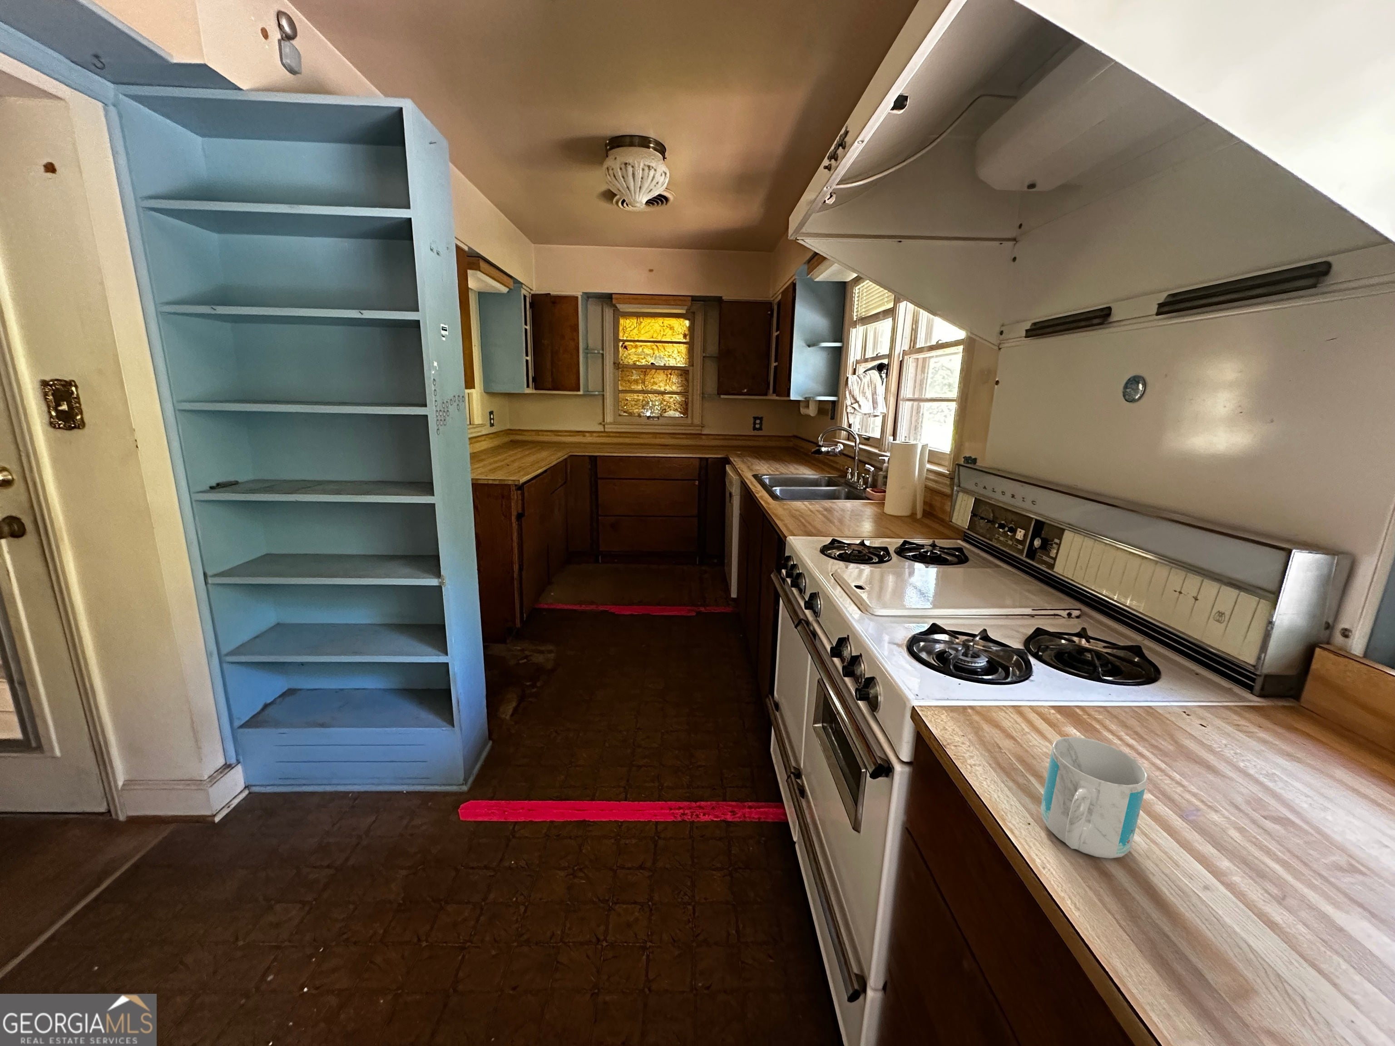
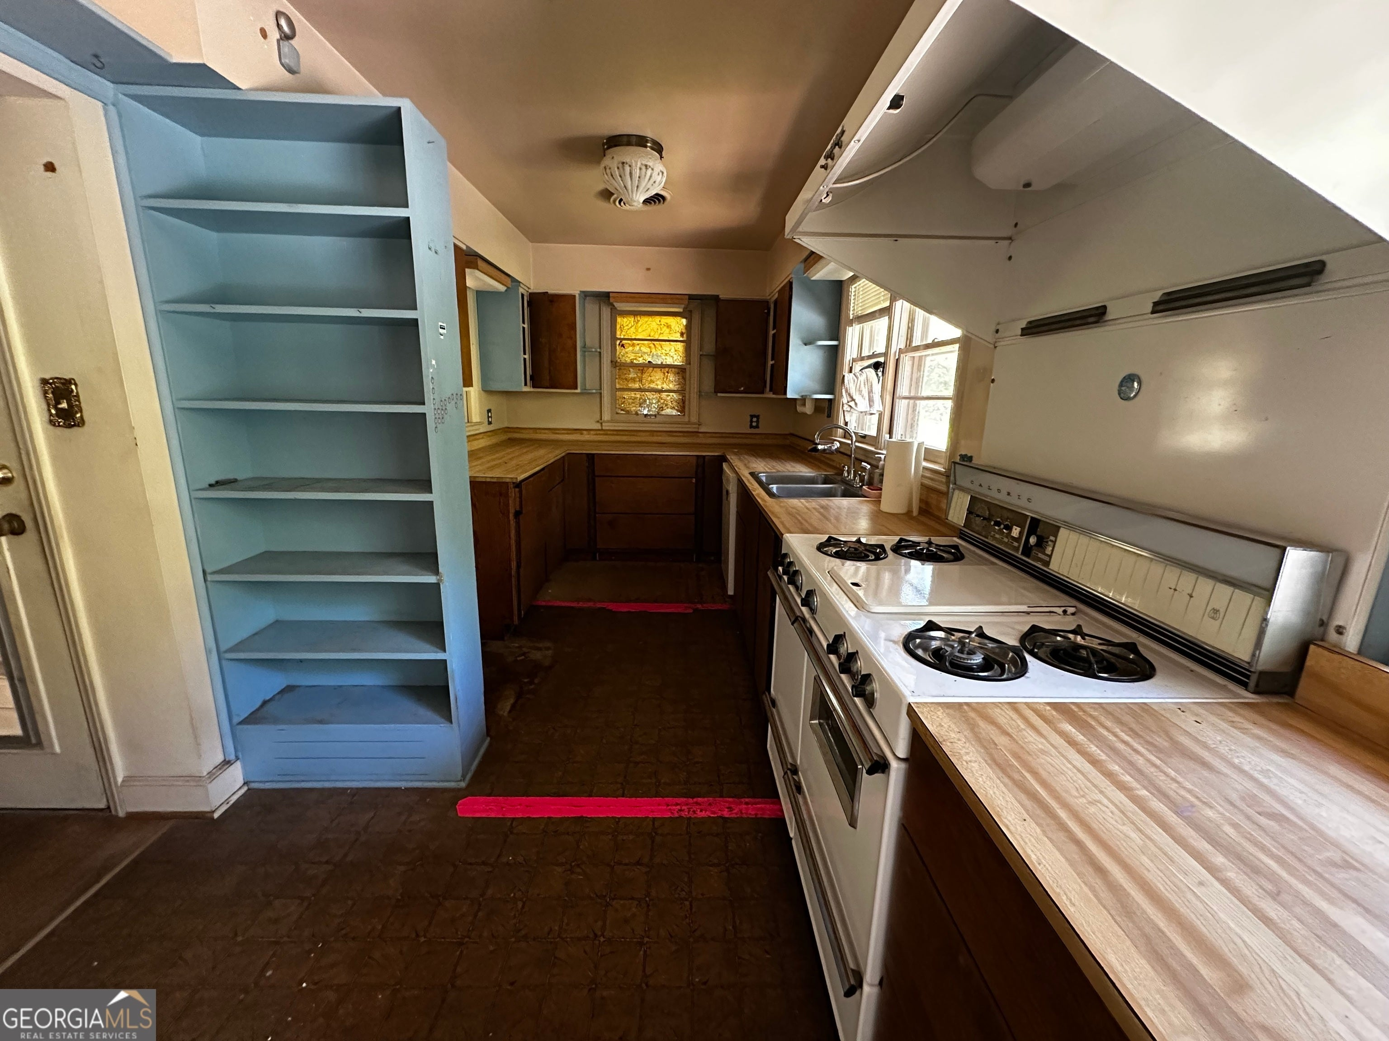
- mug (1091, 806)
